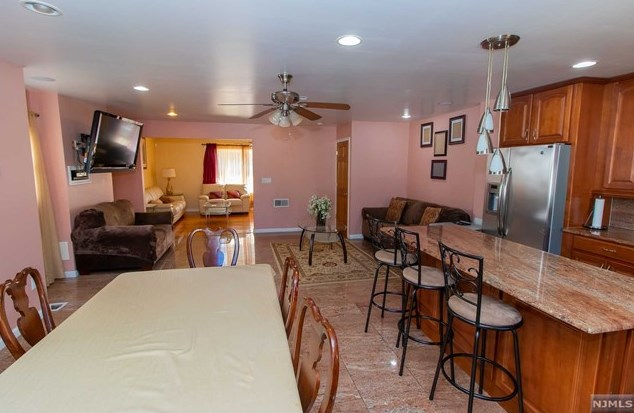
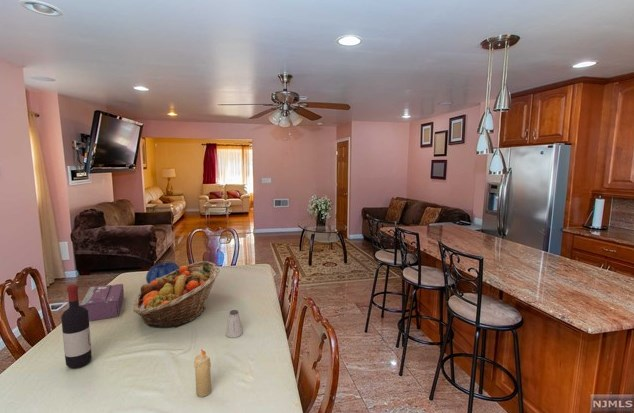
+ tissue box (103, 300)
+ decorative bowl (163, 274)
+ saltshaker (234, 322)
+ fruit basket (178, 291)
+ candle (202, 370)
+ wine bottle (75, 325)
